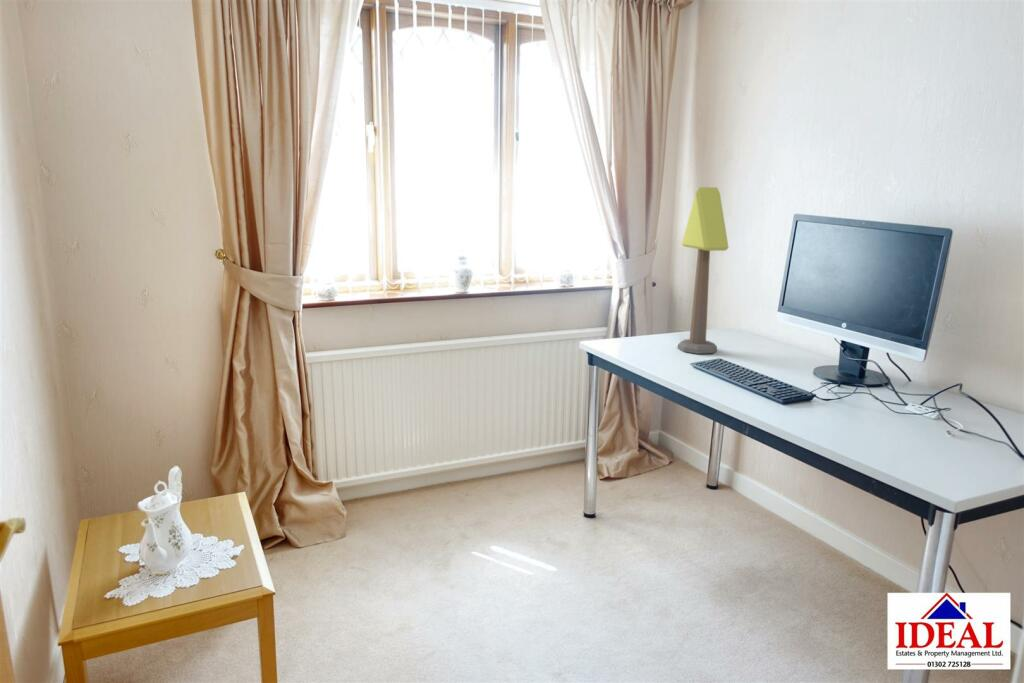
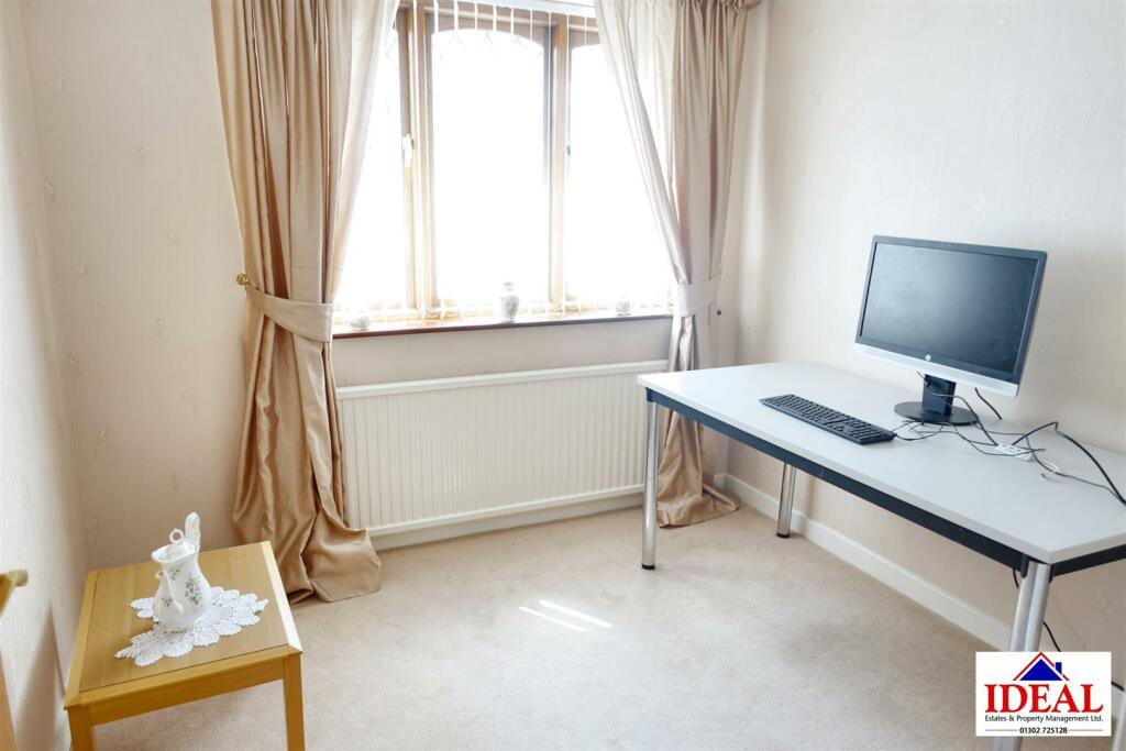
- table lamp (702, 270)
